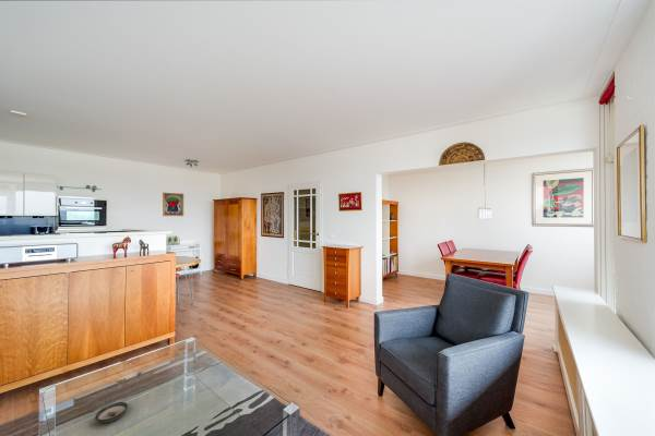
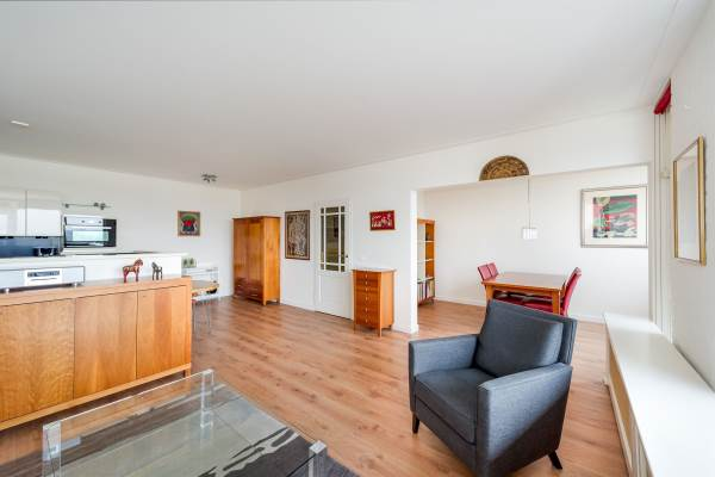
- saucer (111, 413)
